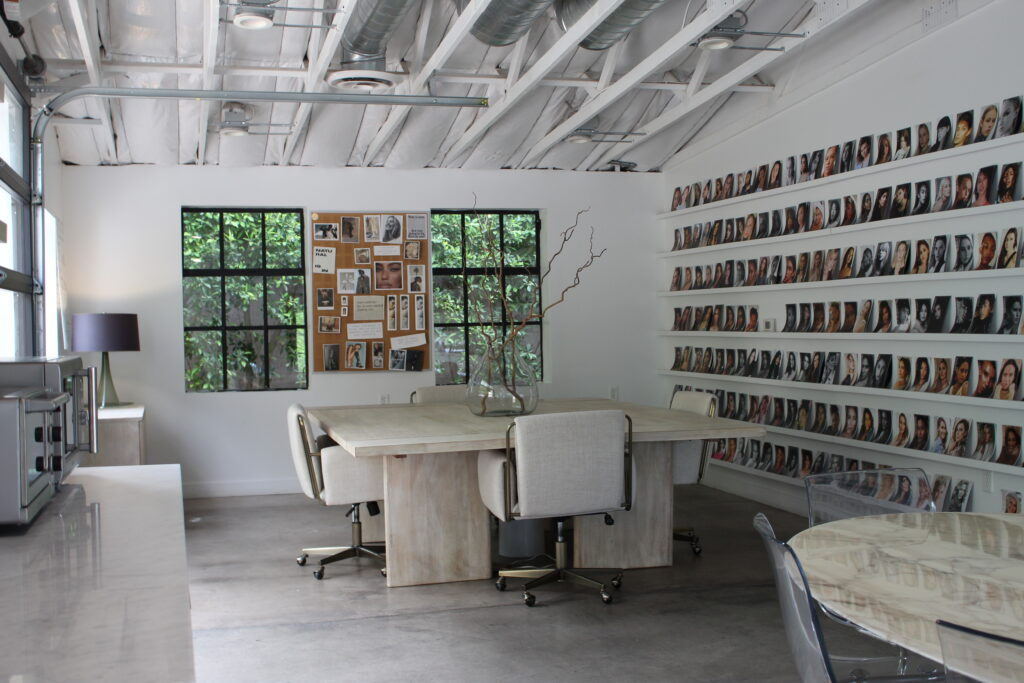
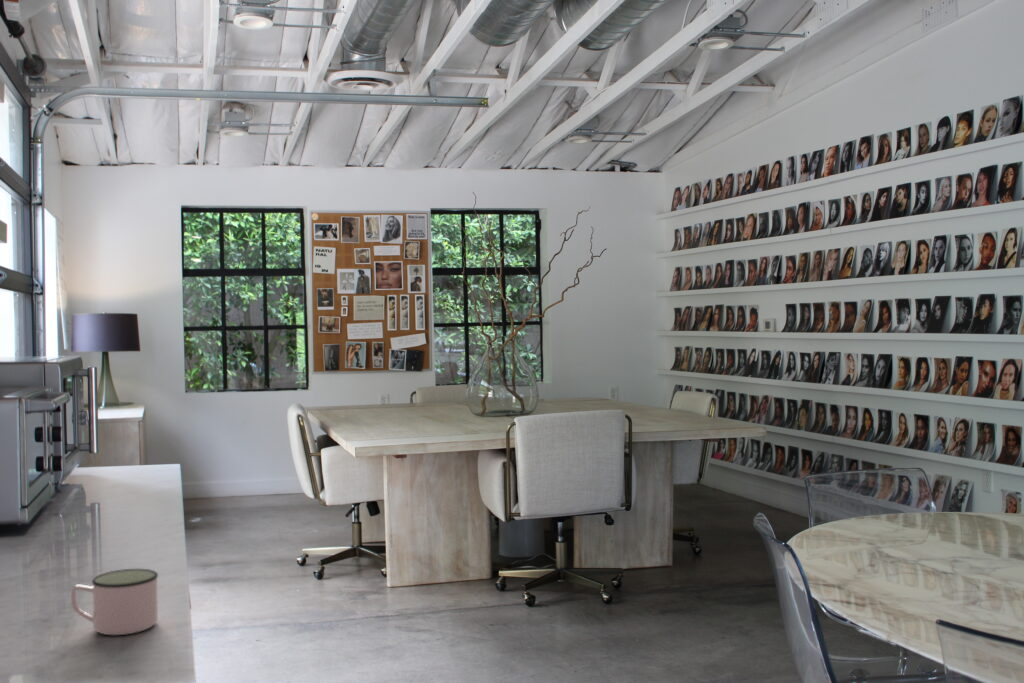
+ mug (115, 602)
